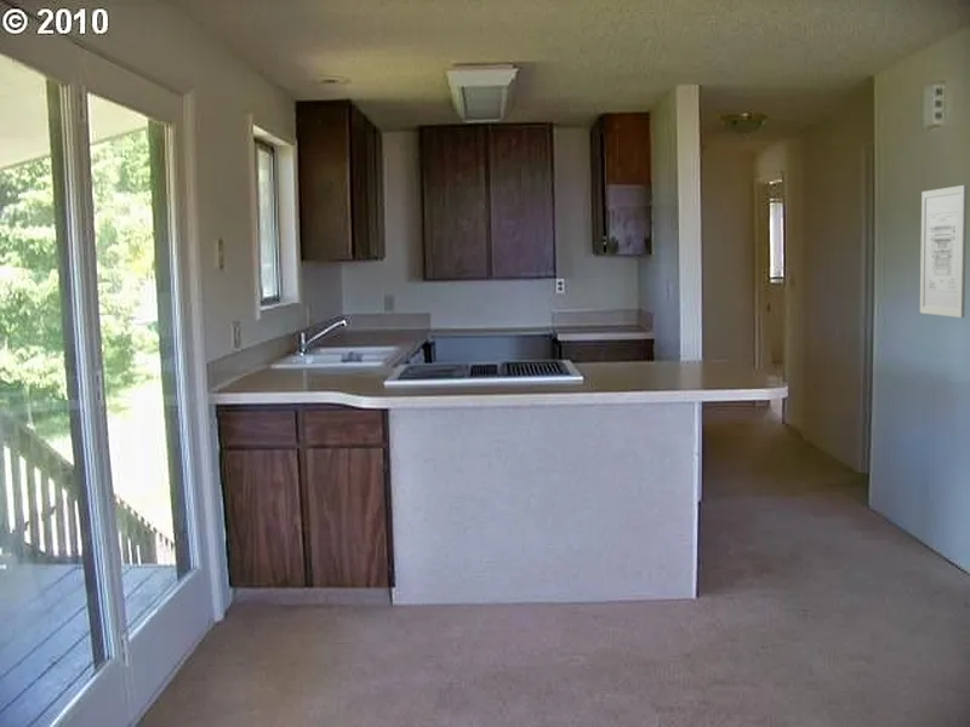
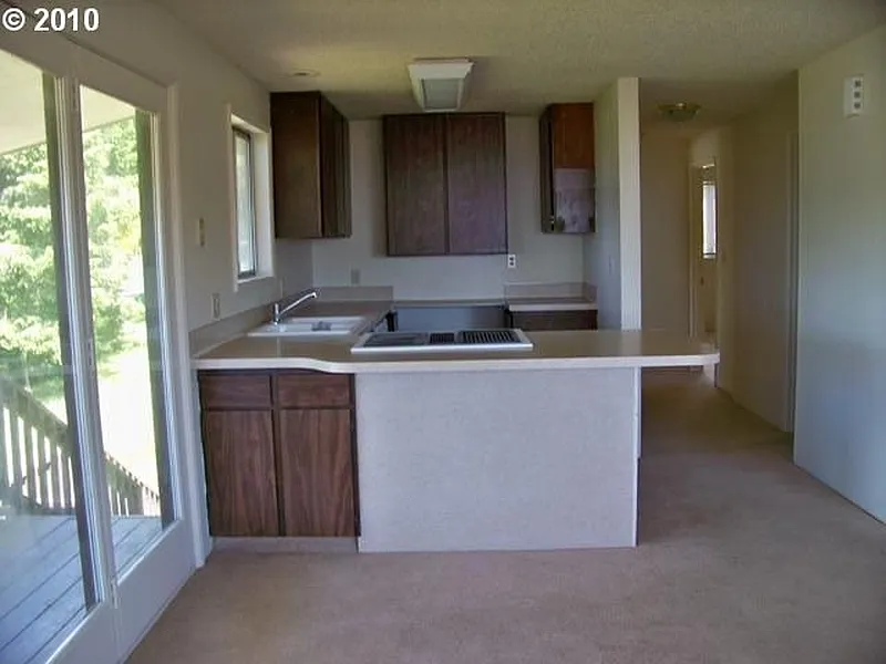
- wall art (942, 252)
